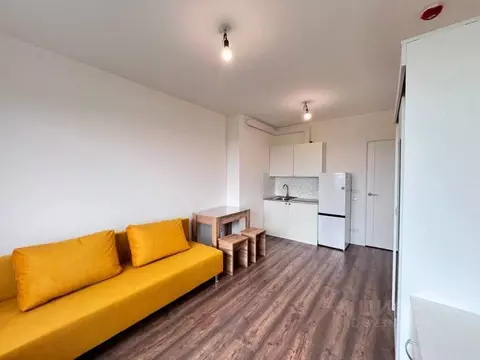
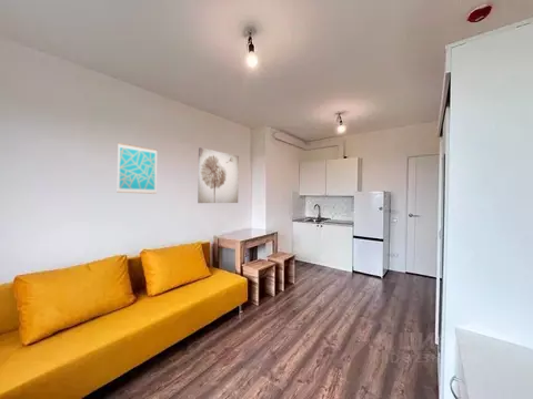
+ wall art (138, 170)
+ wall art (220, 177)
